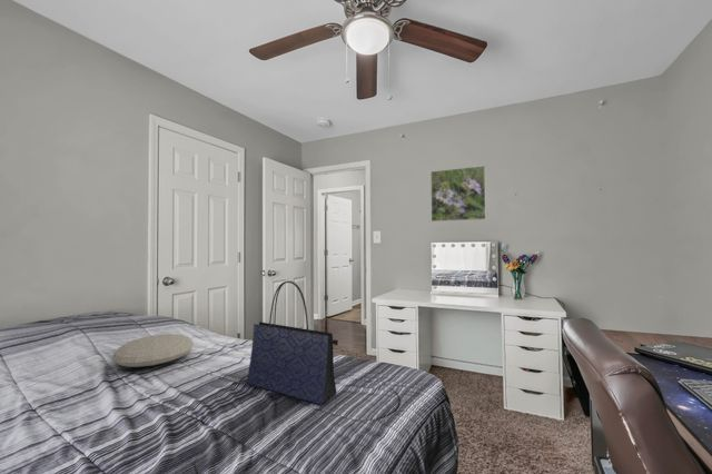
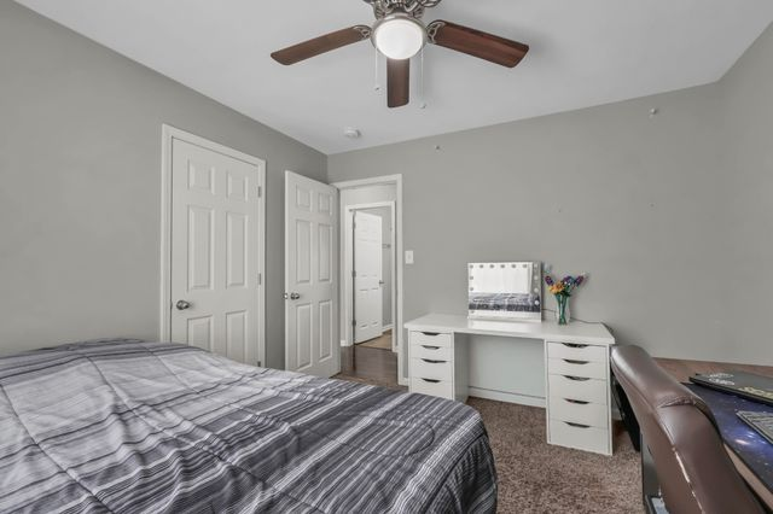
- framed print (457, 194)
- tote bag (293, 335)
- cushion (155, 348)
